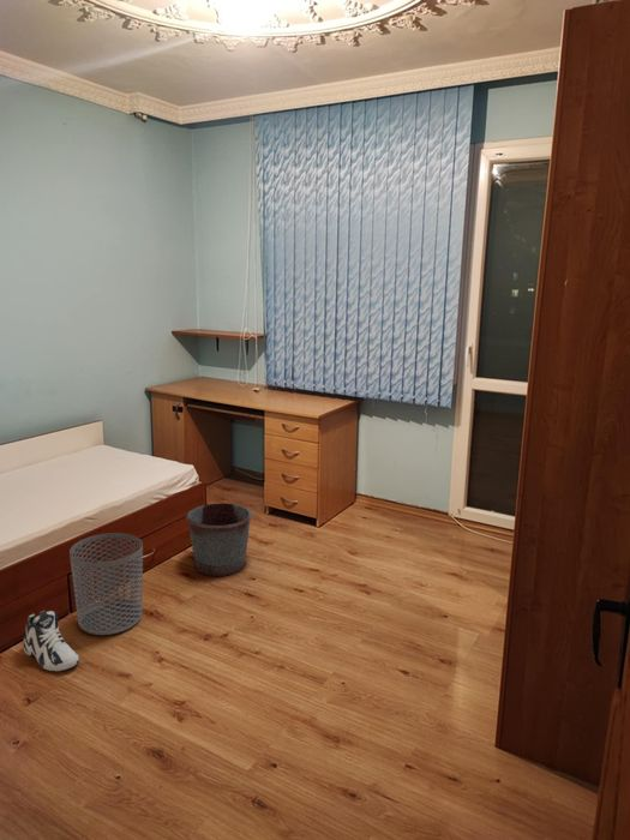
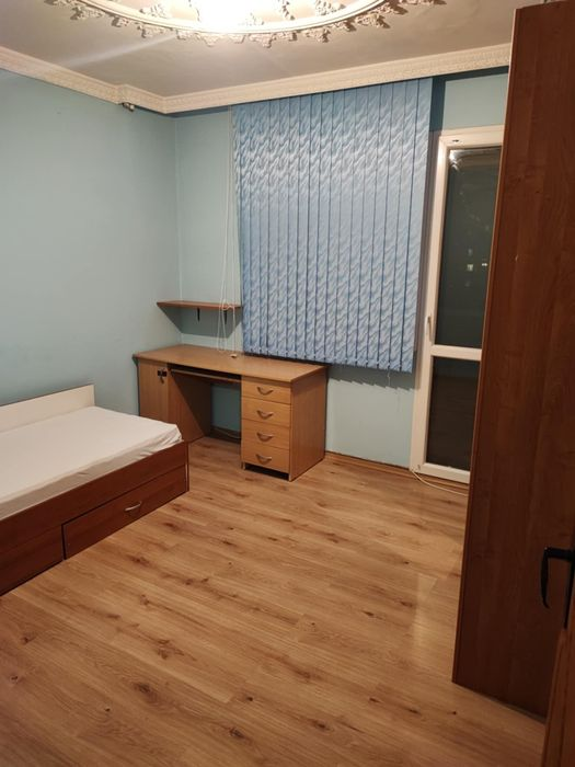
- sneaker (49, 636)
- bucket (220, 539)
- waste bin (109, 583)
